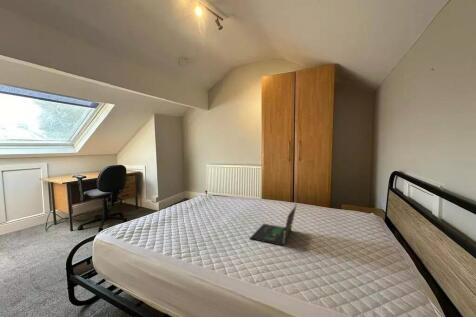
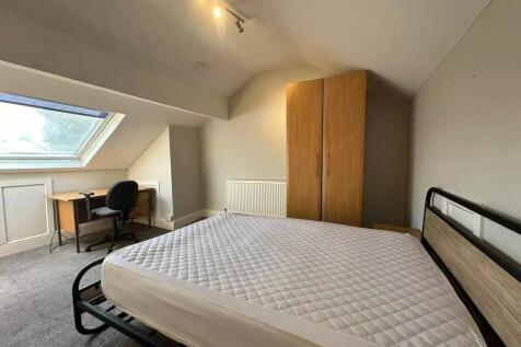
- laptop (272, 225)
